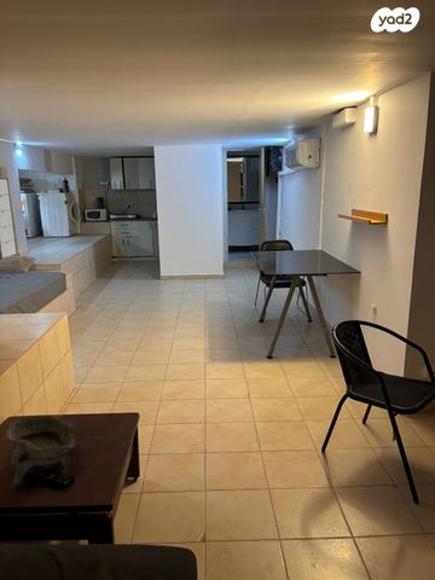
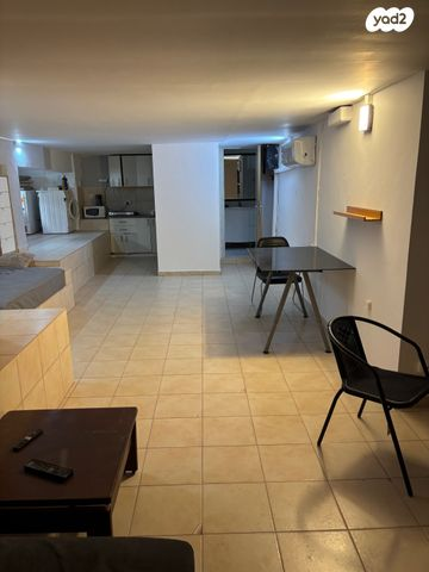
- bowl (44, 443)
